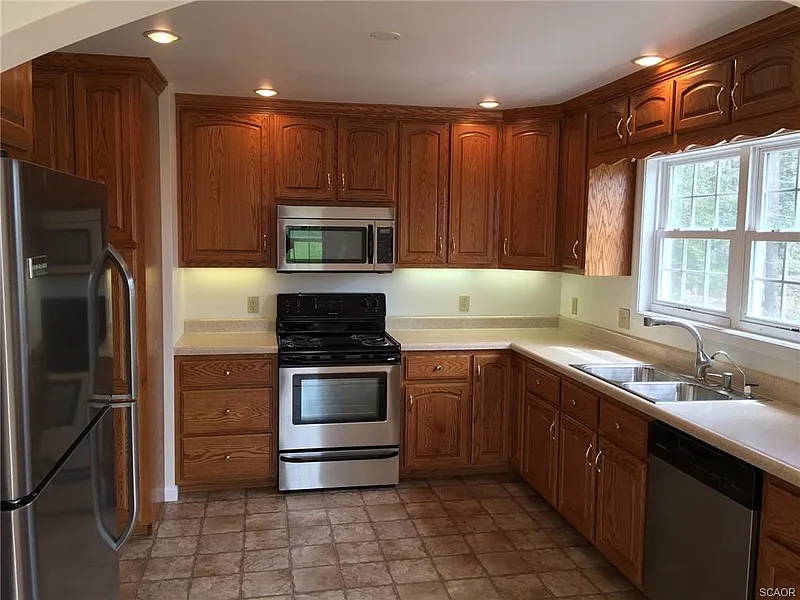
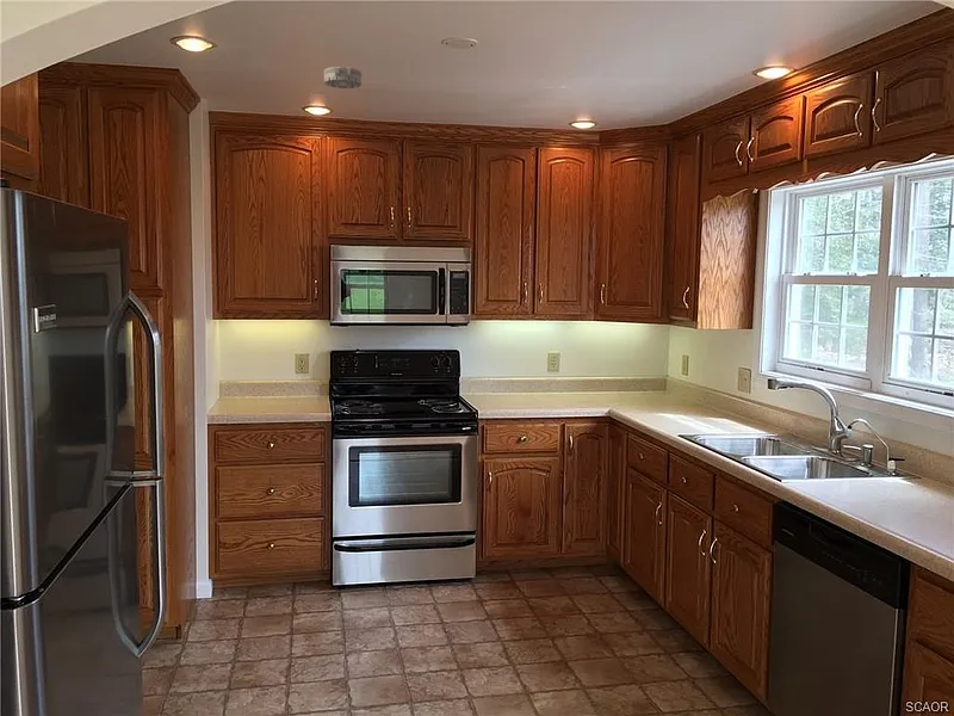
+ smoke detector (342, 76)
